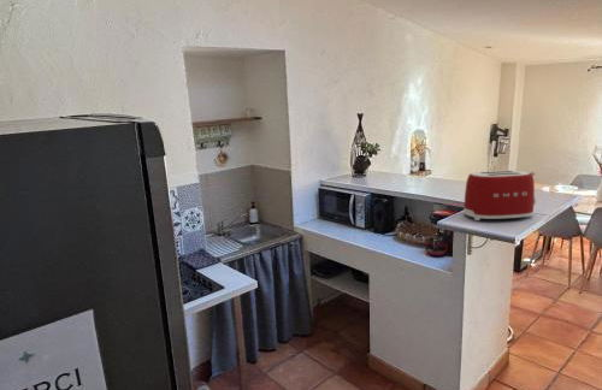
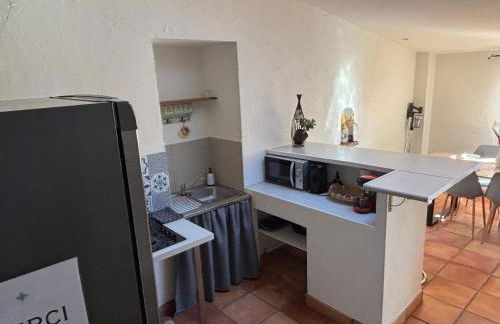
- toaster (500, 194)
